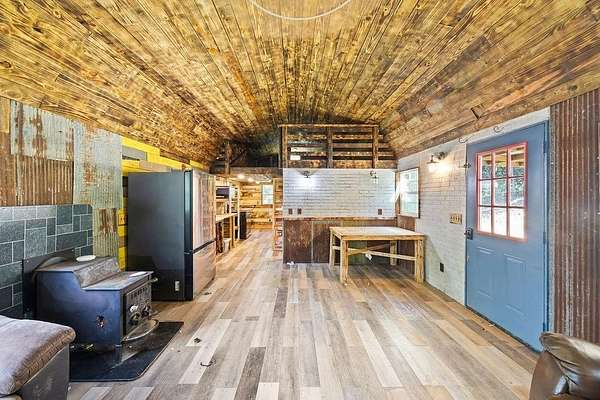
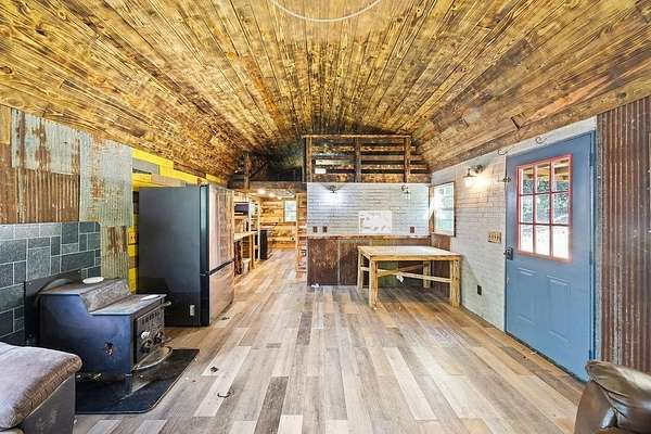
+ wall art (374, 221)
